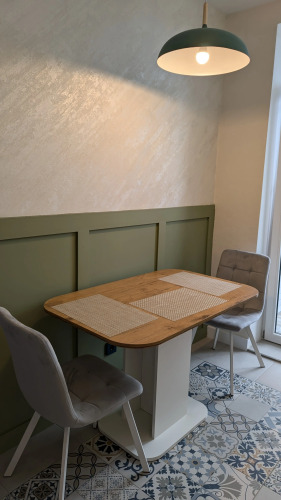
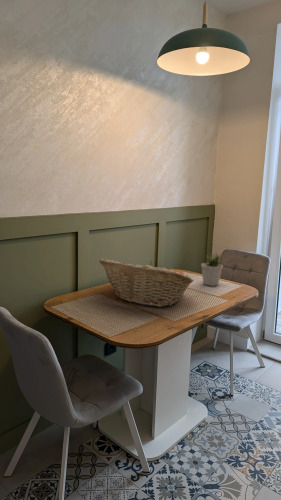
+ fruit basket (145, 278)
+ potted plant (211, 267)
